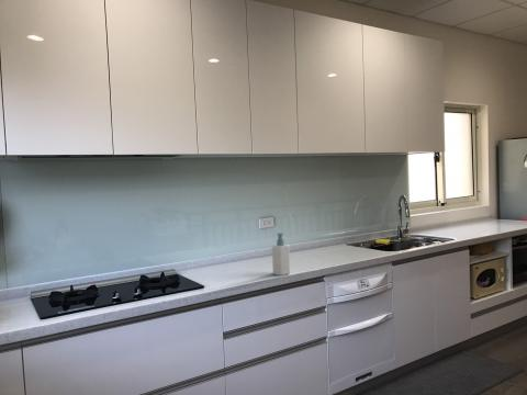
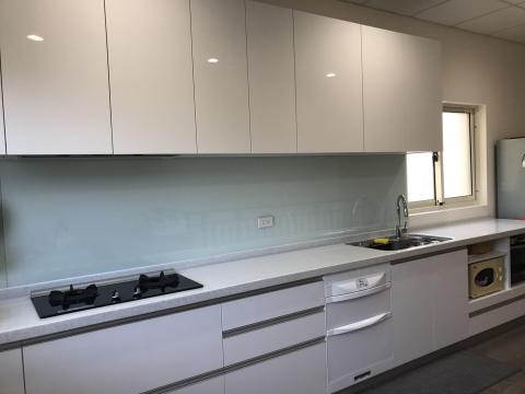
- soap bottle (280, 252)
